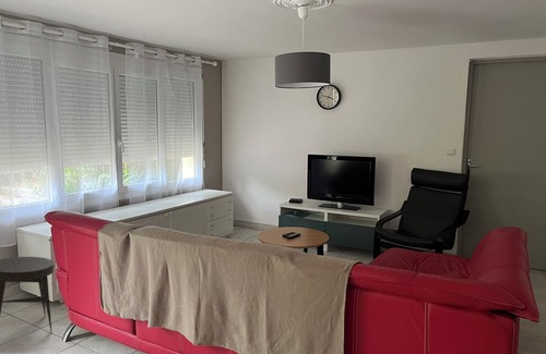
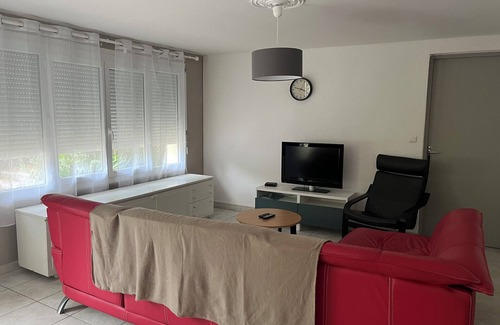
- side table (23, 298)
